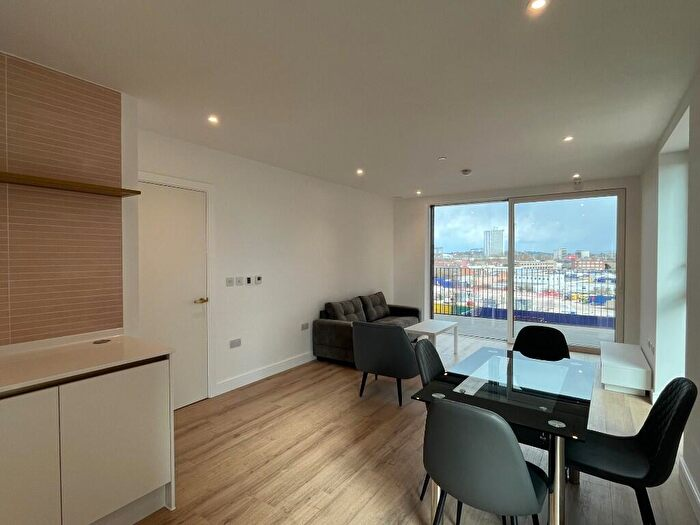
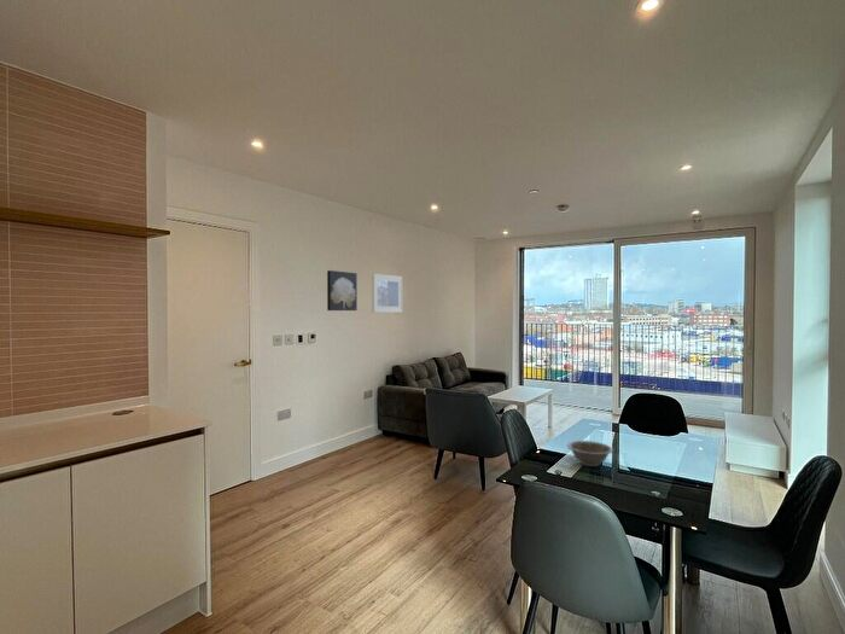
+ decorative bowl (589, 454)
+ wall art (342, 291)
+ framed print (387, 293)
